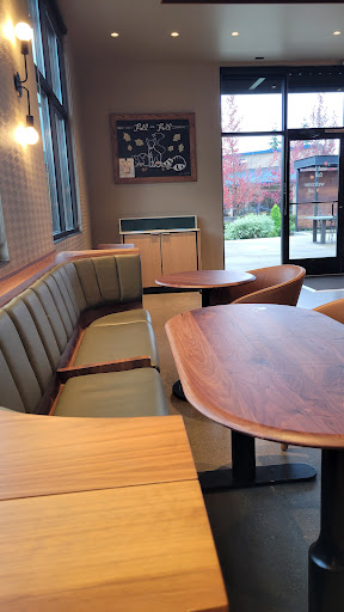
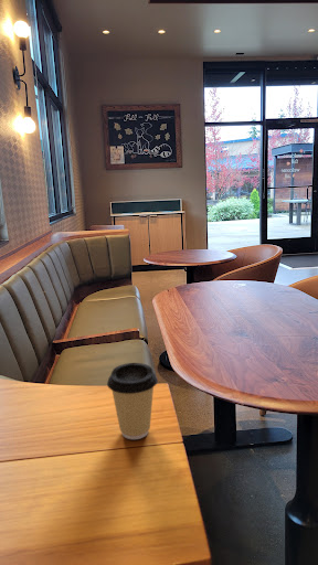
+ coffee cup (132, 402)
